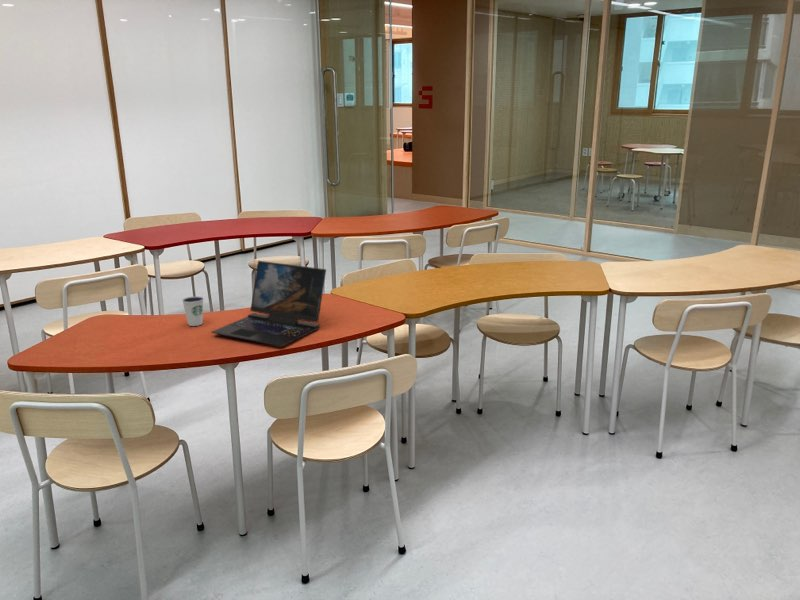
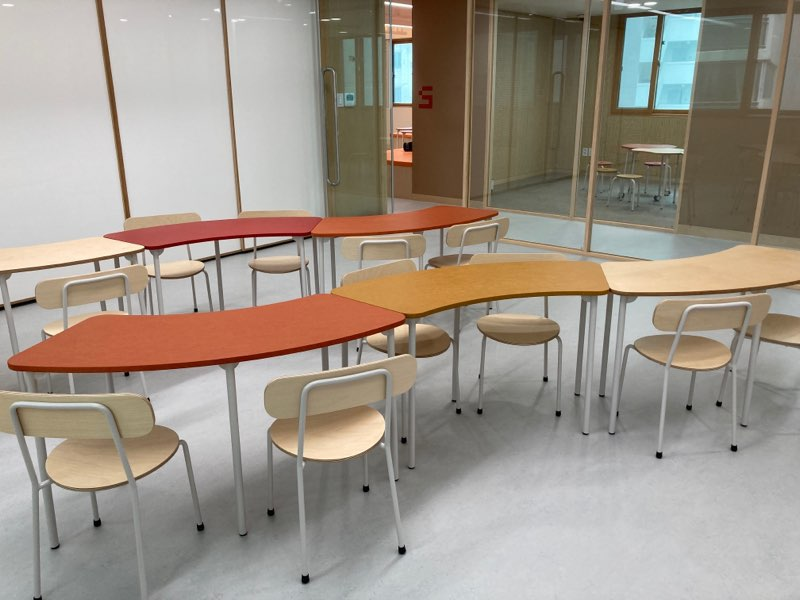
- laptop (269, 302)
- dixie cup (194, 311)
